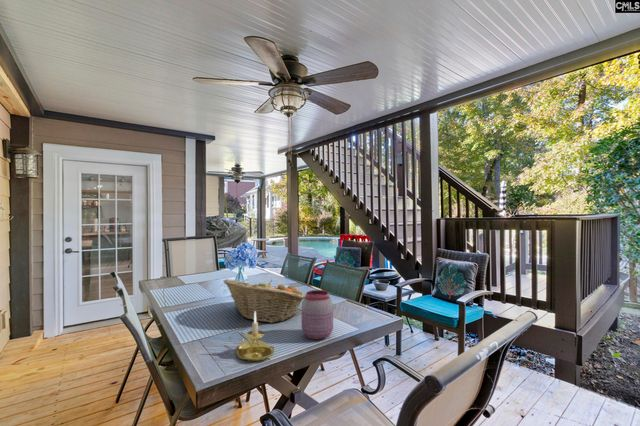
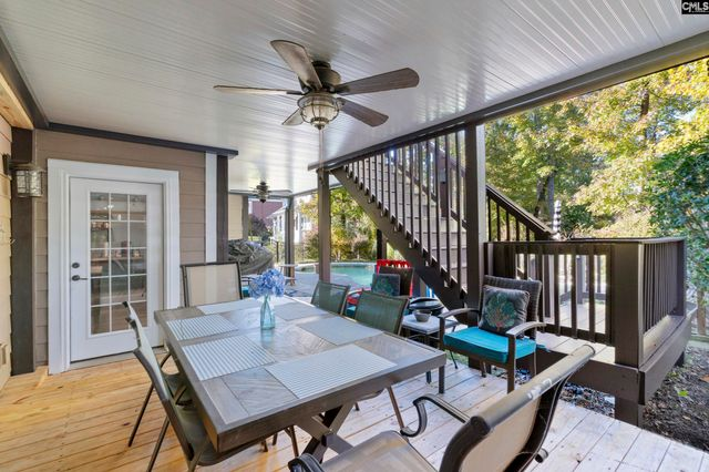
- fruit basket (264, 295)
- jar (317, 314)
- candle holder (253, 331)
